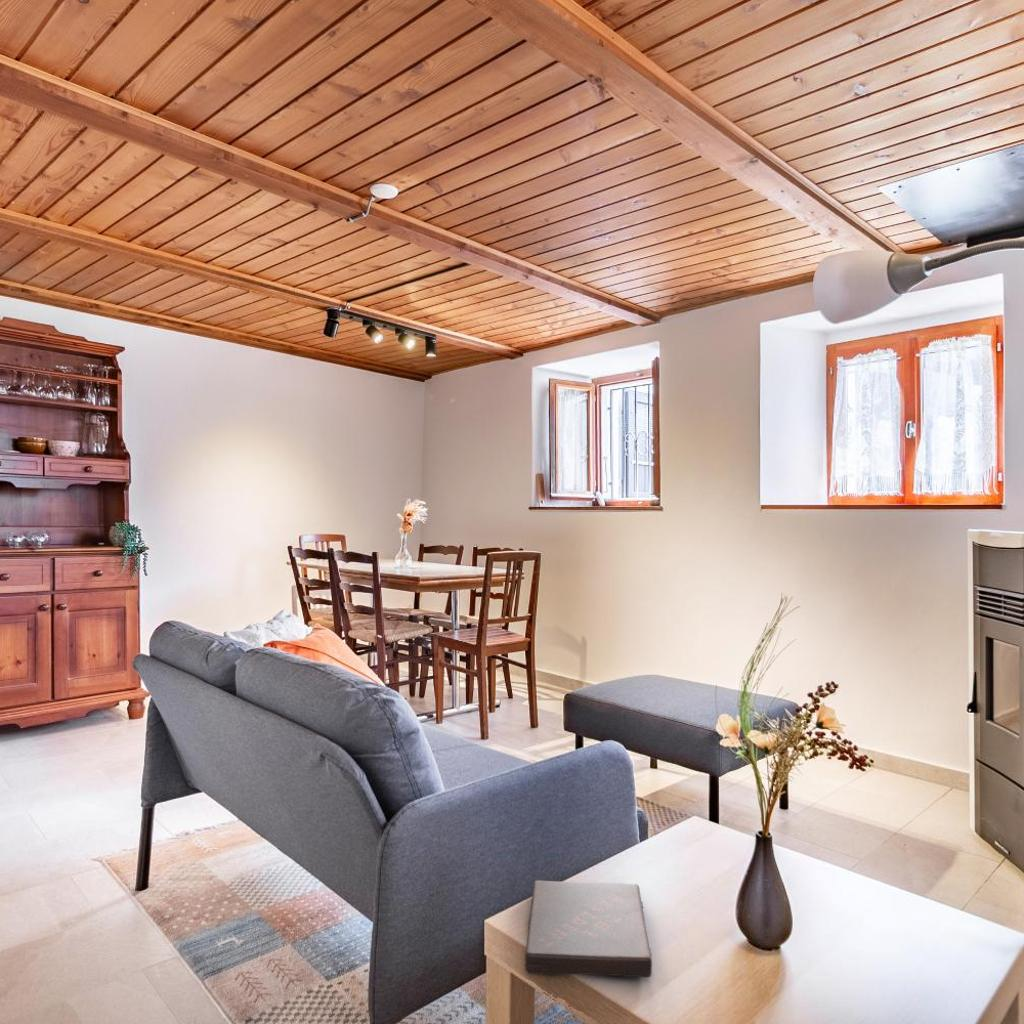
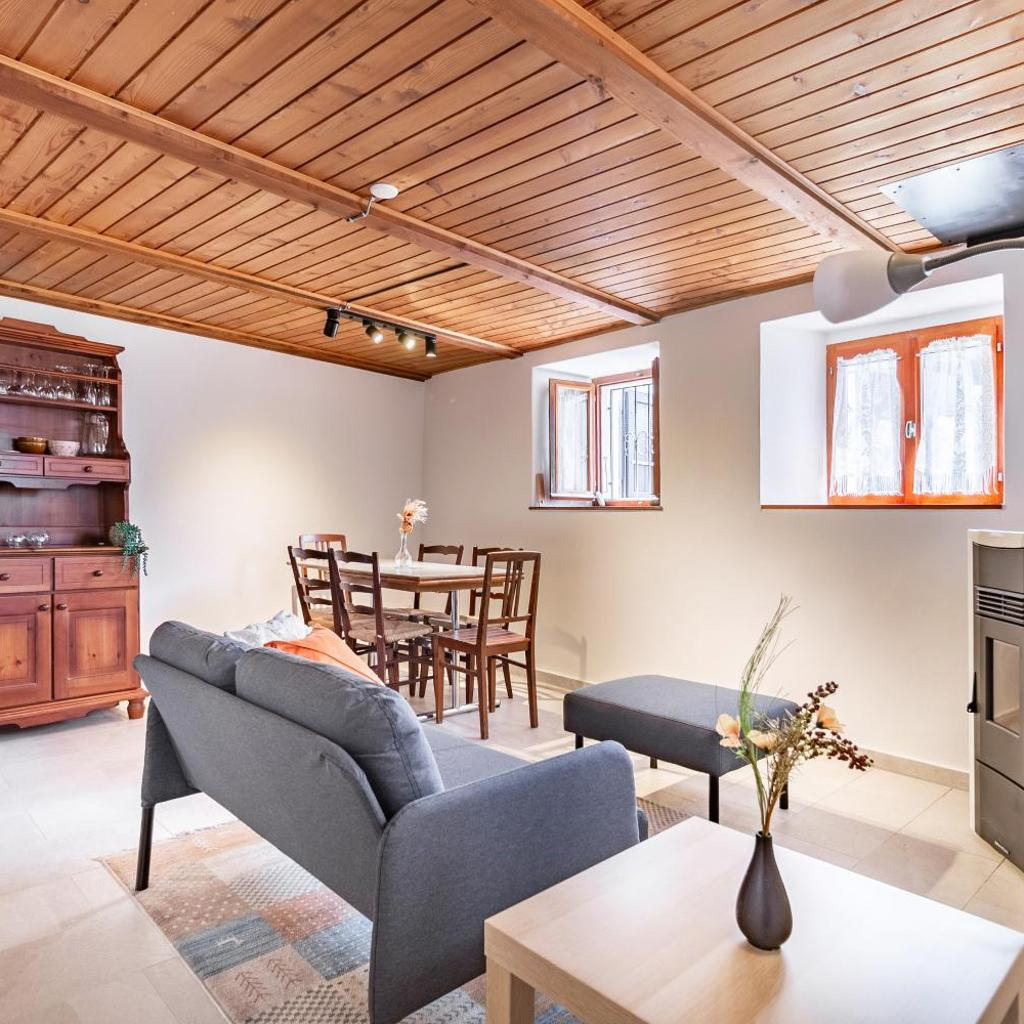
- book (587, 924)
